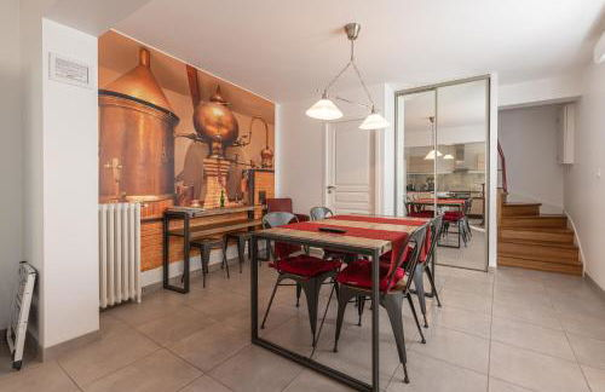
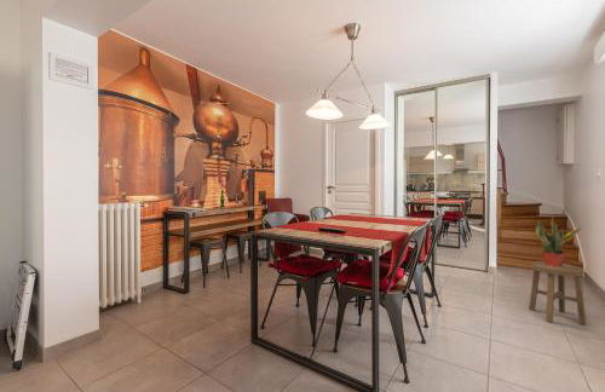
+ stool (557, 292)
+ potted plant (557, 240)
